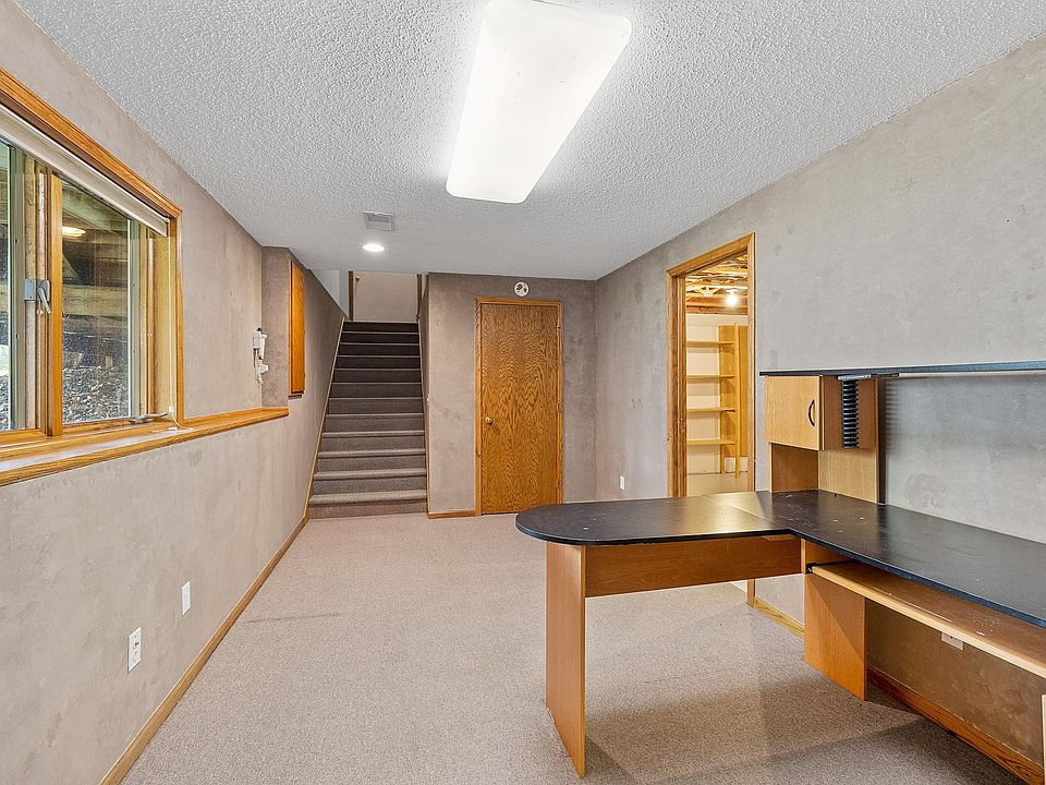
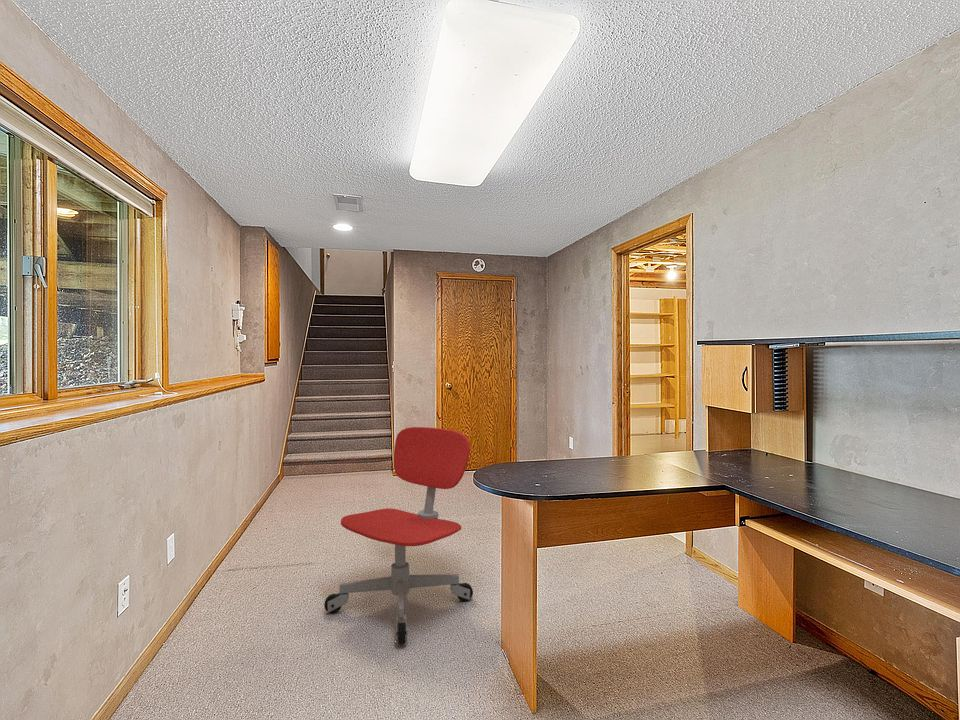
+ office chair (402, 519)
